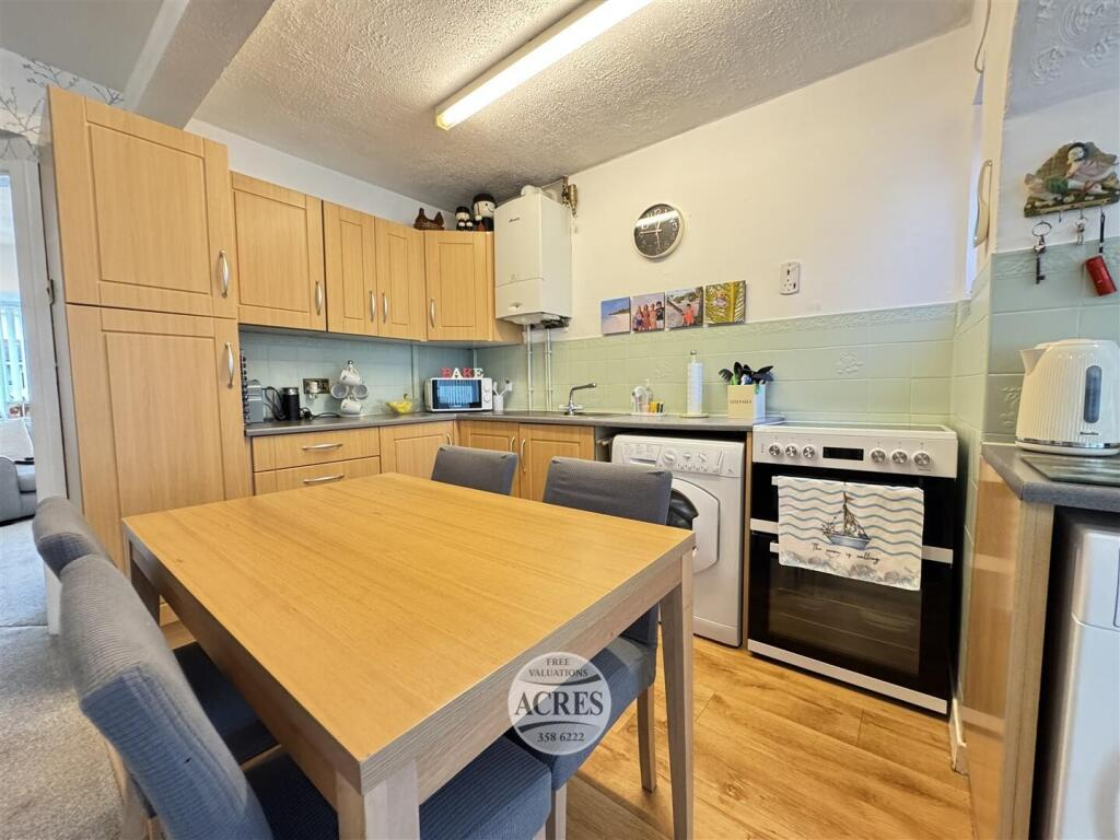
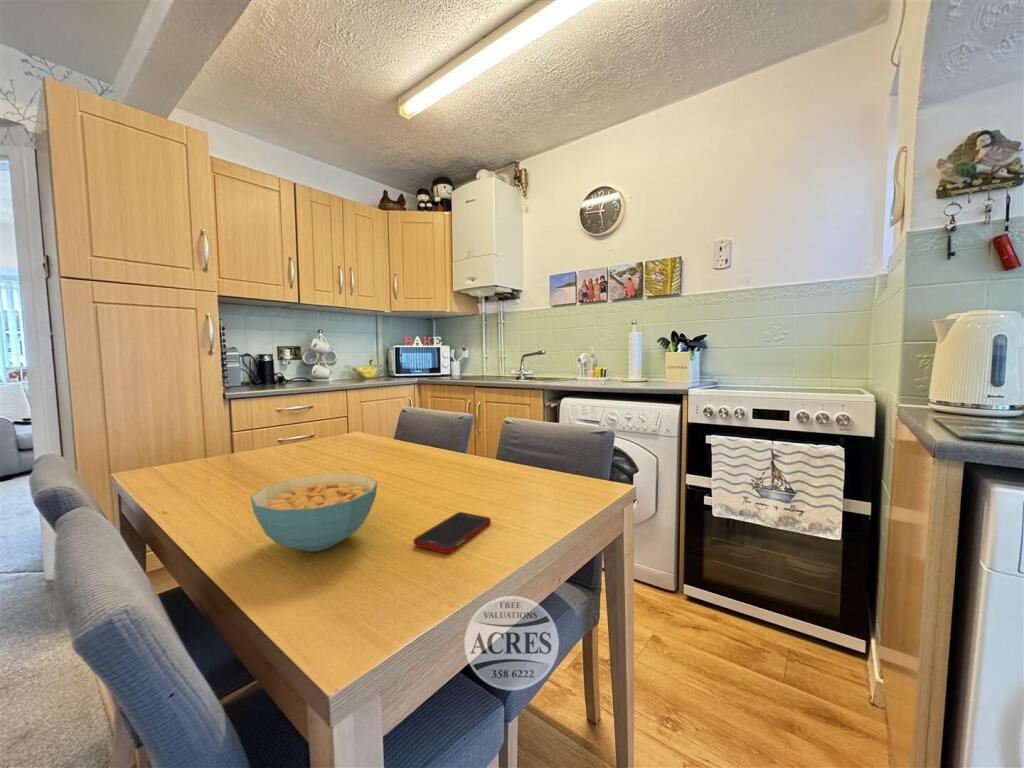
+ cell phone (454, 530)
+ cereal bowl (318, 516)
